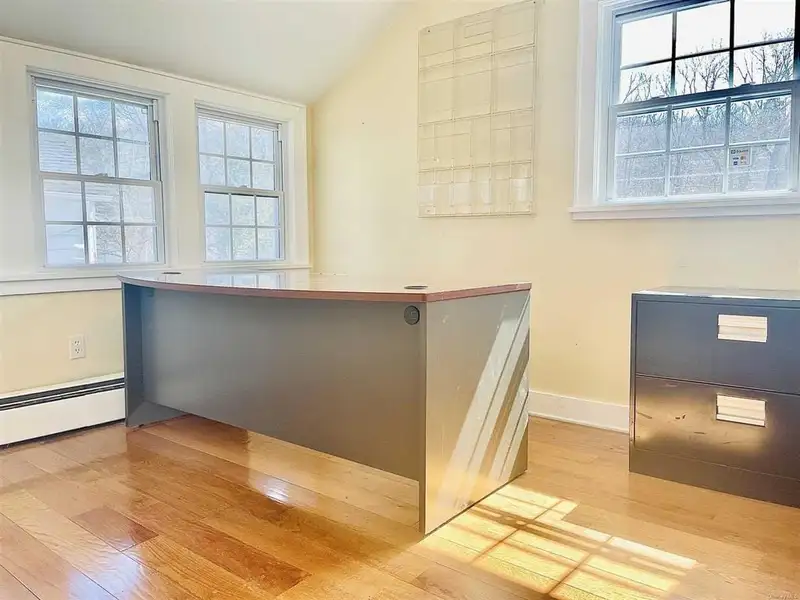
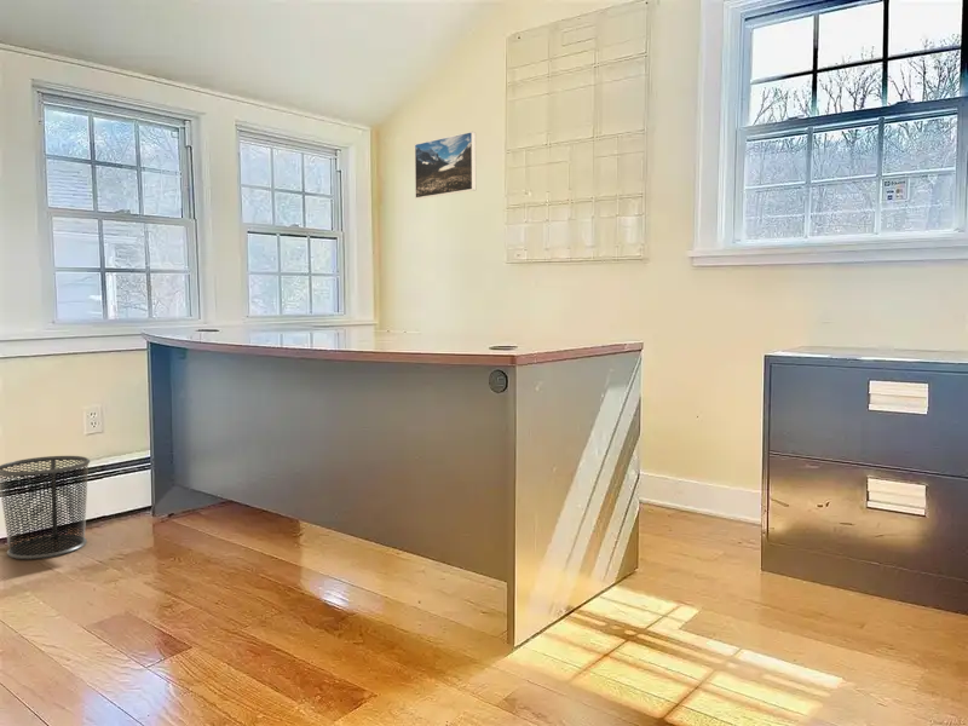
+ waste bin (45, 506)
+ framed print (444, 166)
